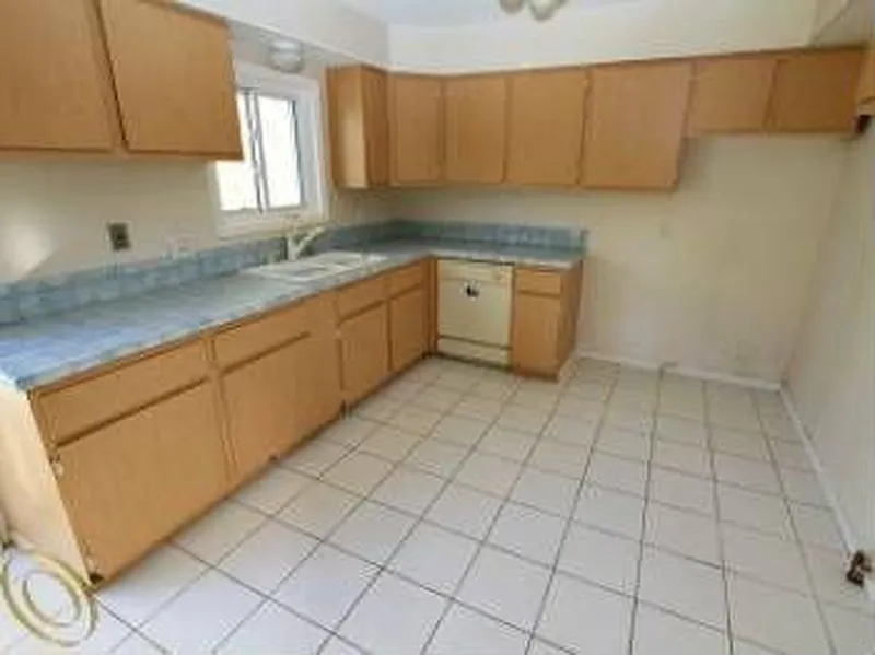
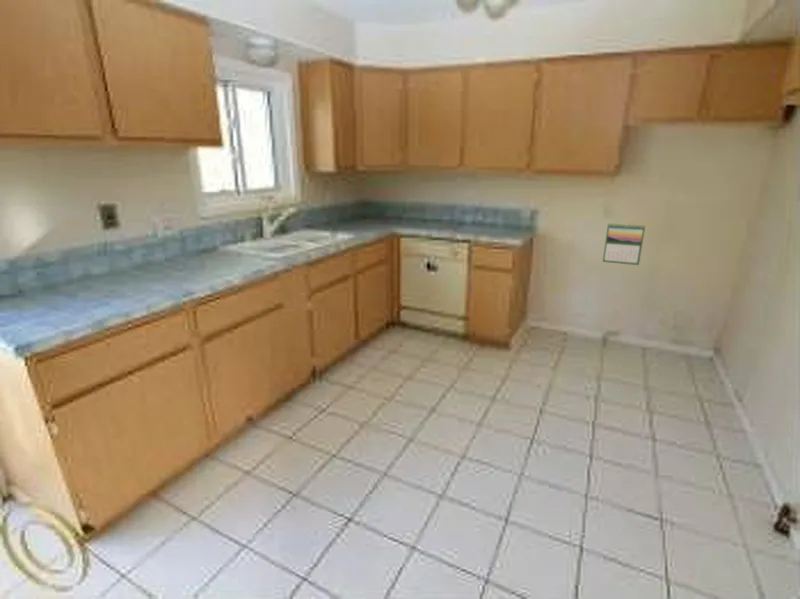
+ calendar (623, 243)
